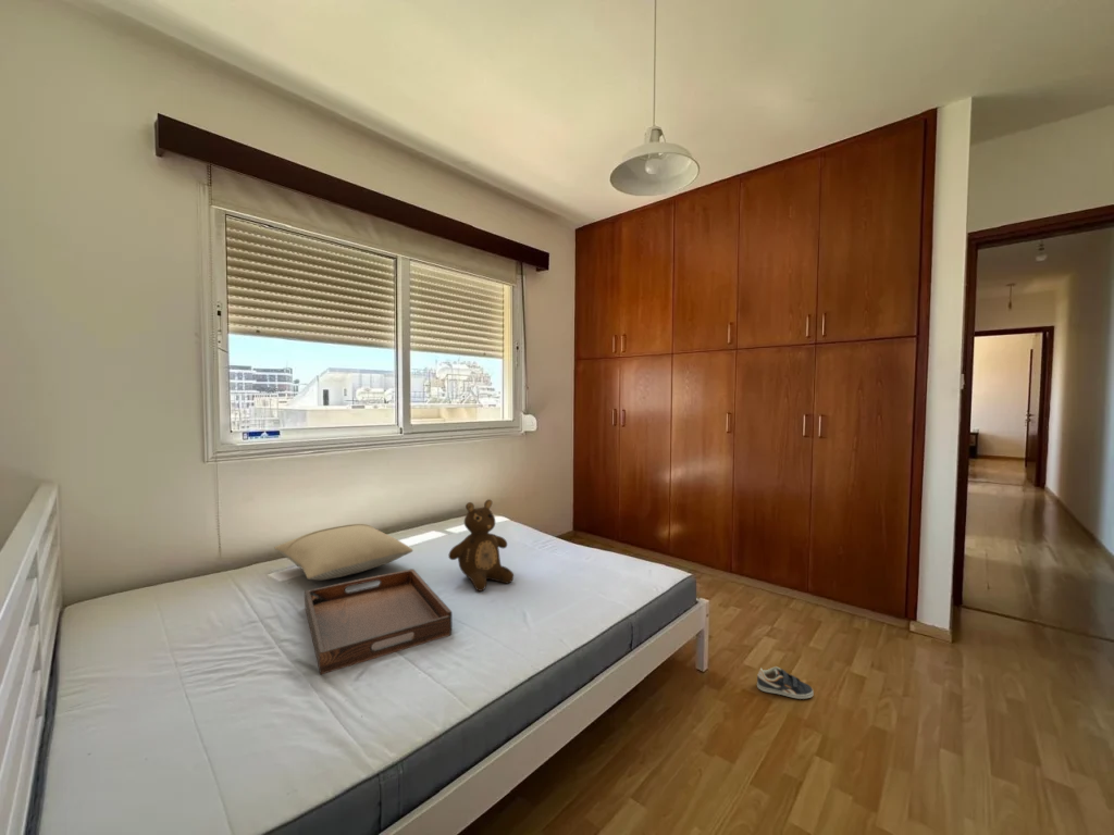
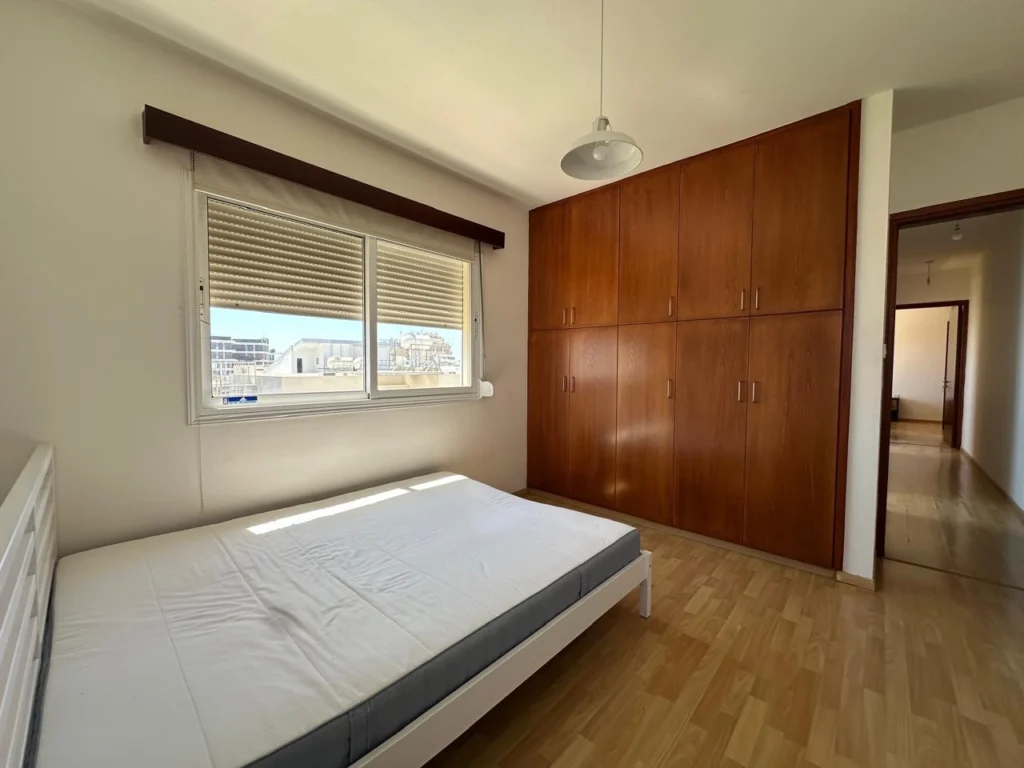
- pillow (344, 549)
- serving tray (375, 611)
- teddy bear (484, 541)
- sneaker (784, 682)
